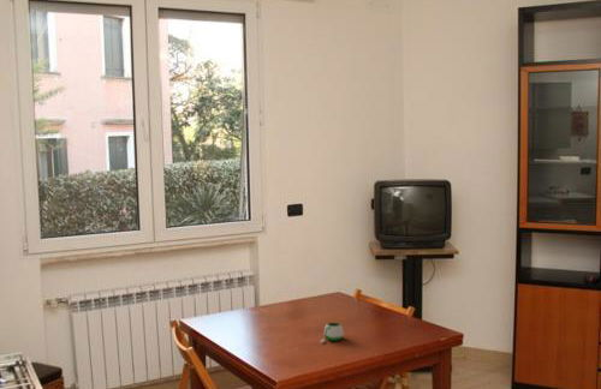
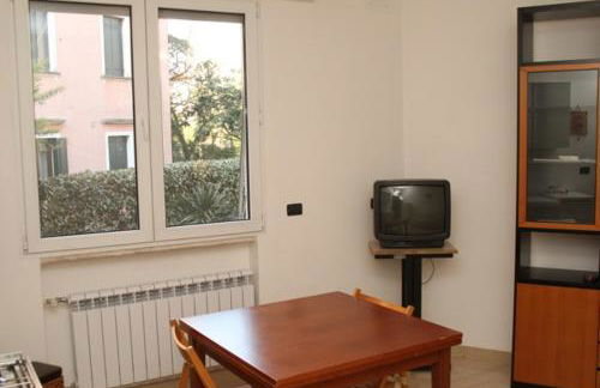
- mug (331, 333)
